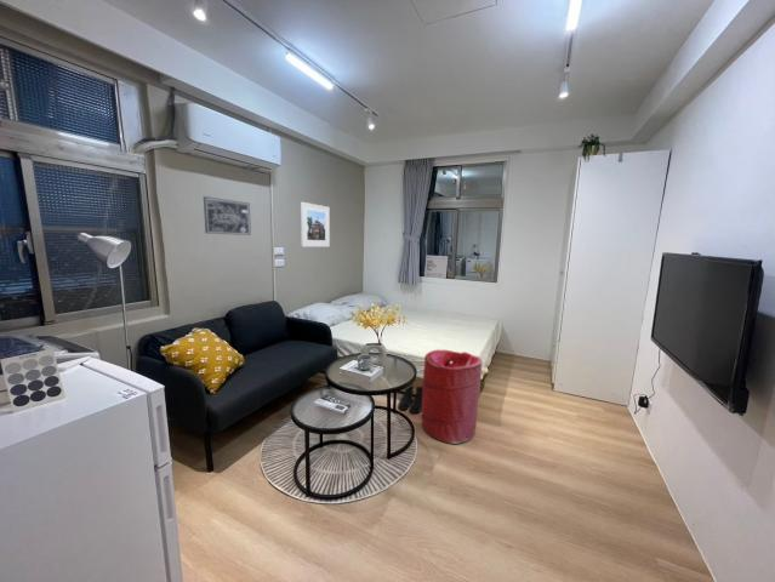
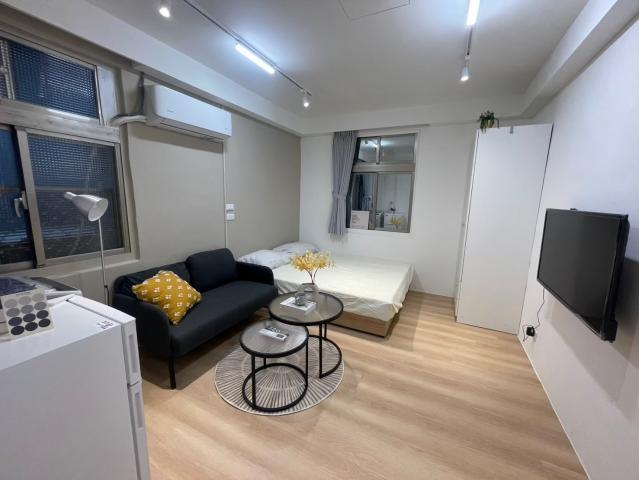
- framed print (315, 226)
- boots (411, 396)
- wall art (228, 217)
- laundry hamper (450, 390)
